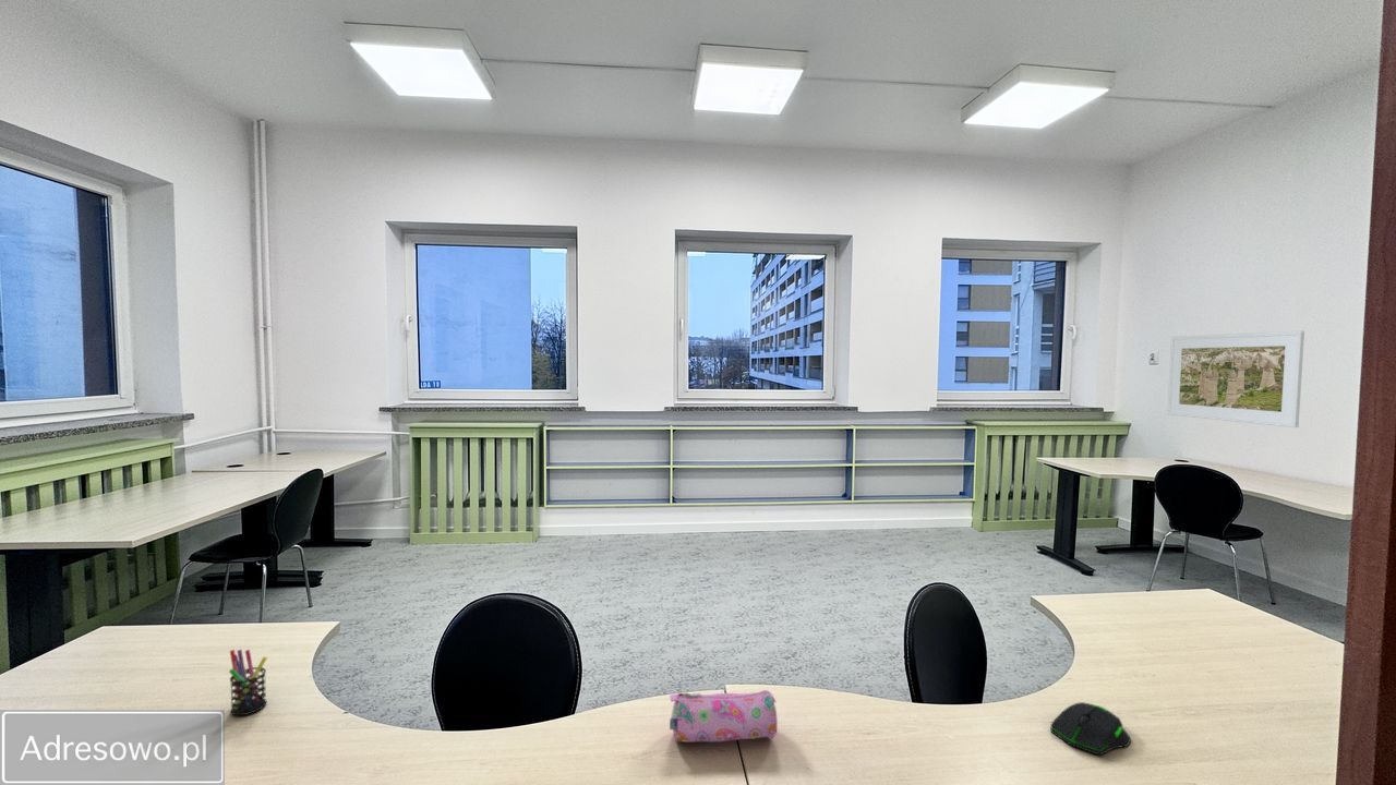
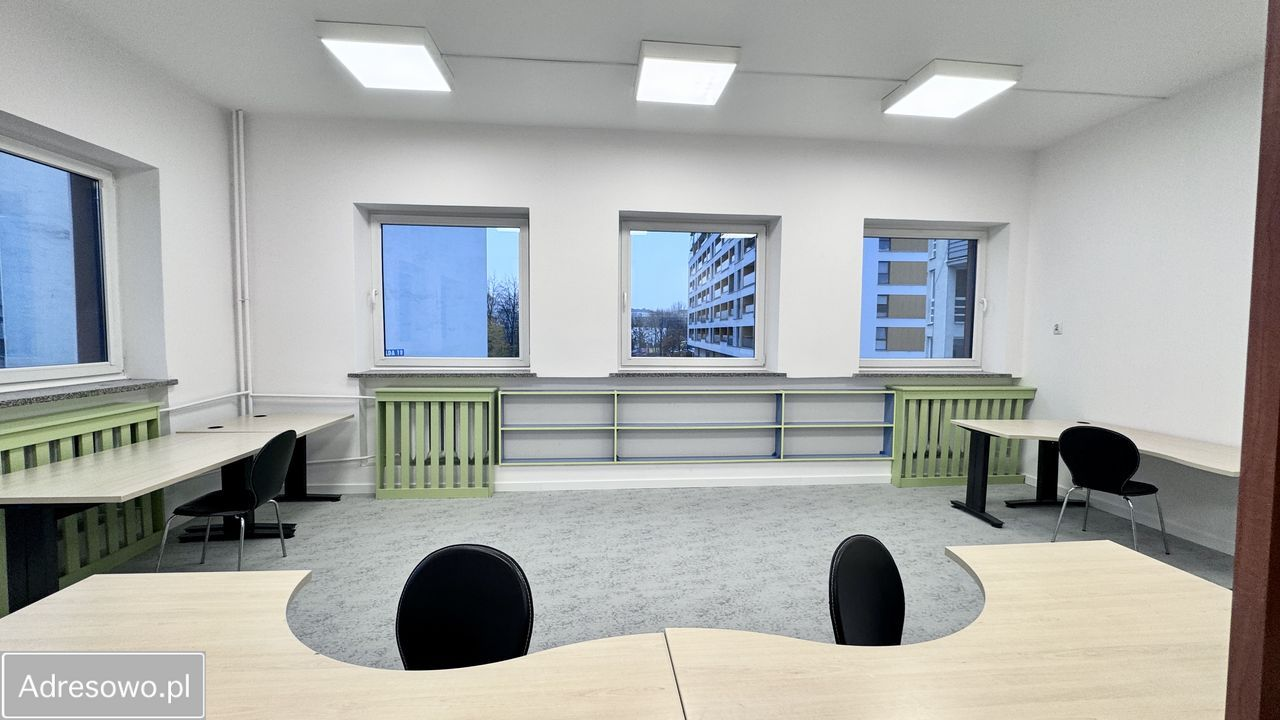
- pencil case (722, 714)
- pen holder (243, 680)
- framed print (1228, 377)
- computer mouse (1093, 723)
